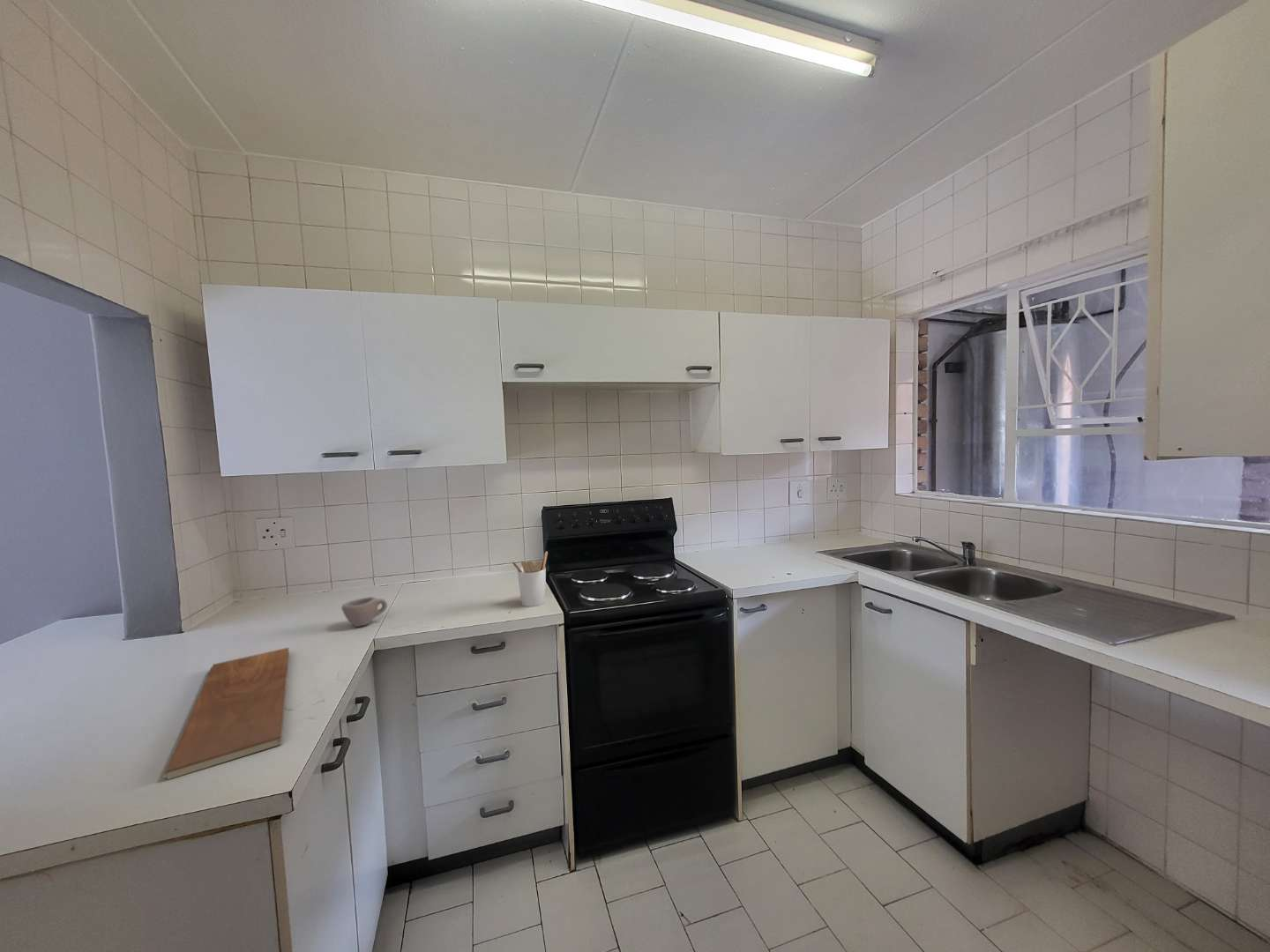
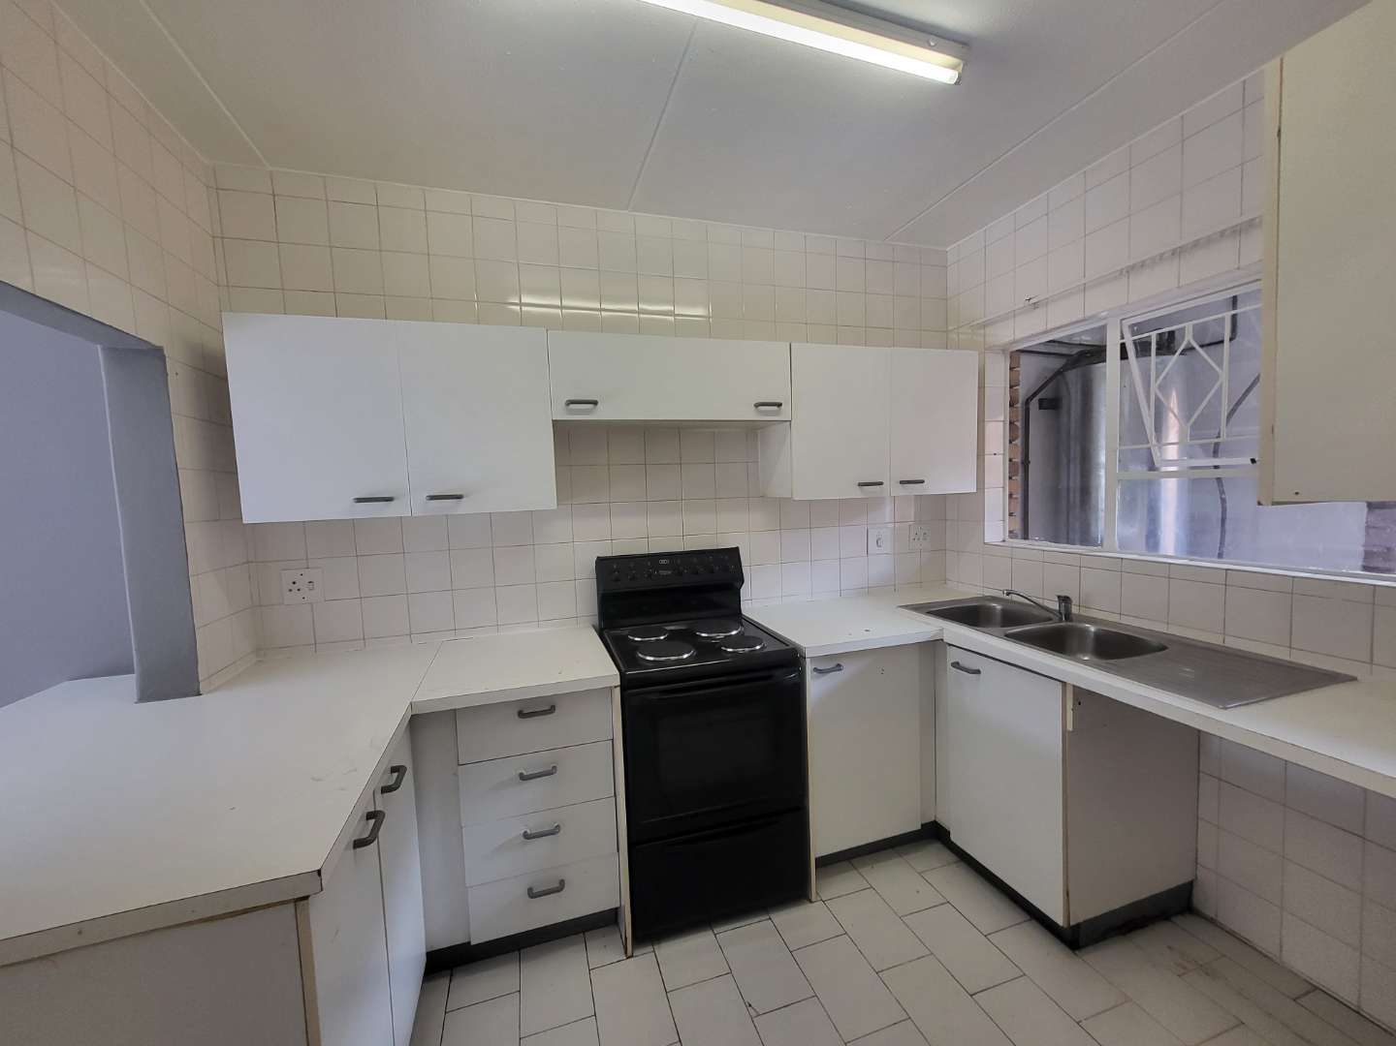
- cup (365, 611)
- chopping board (240, 698)
- utensil holder (532, 579)
